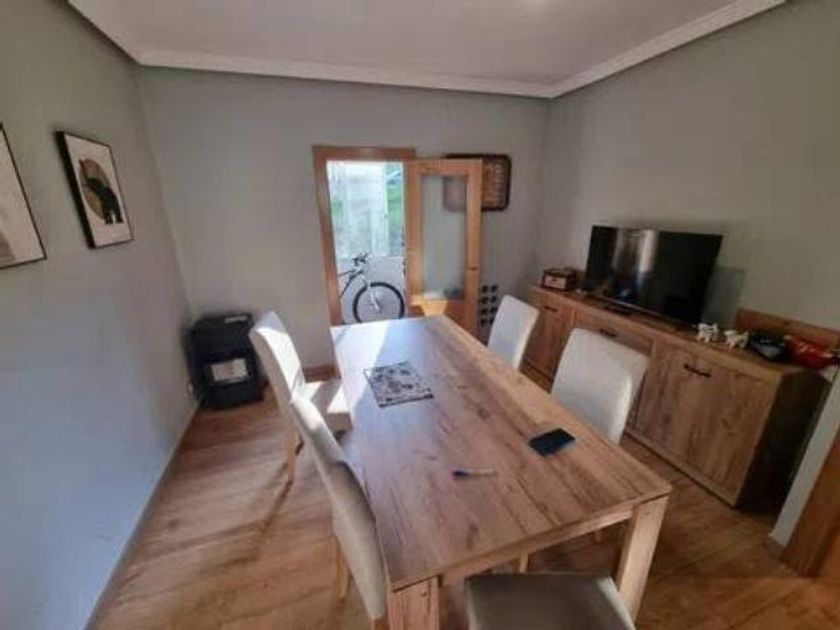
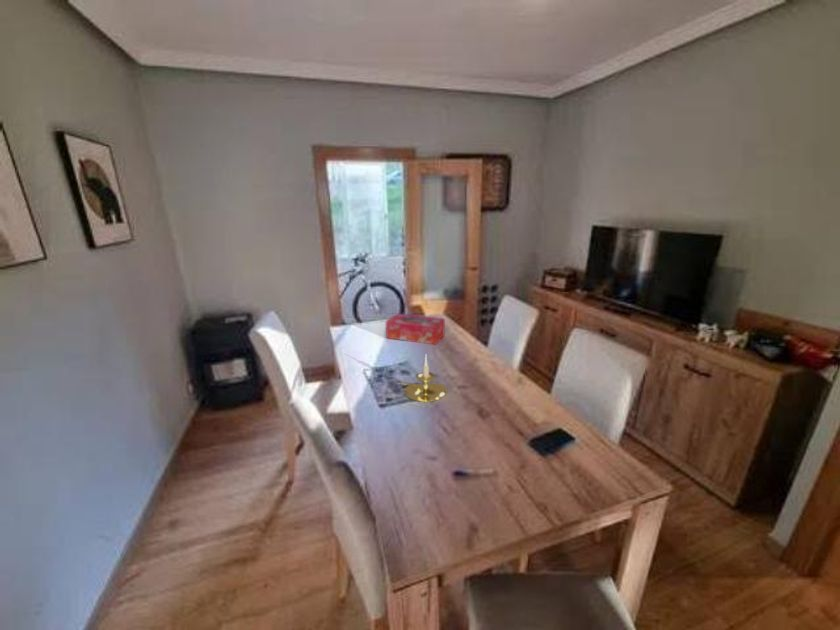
+ candle holder (422, 374)
+ tissue box (415, 328)
